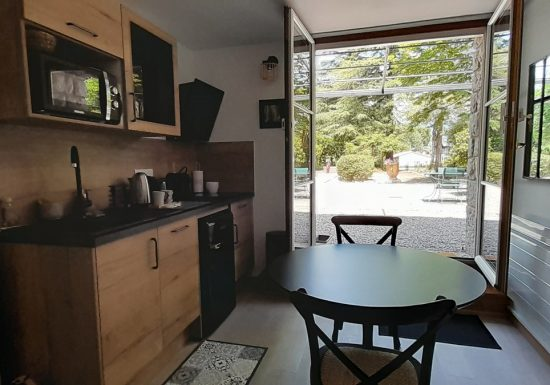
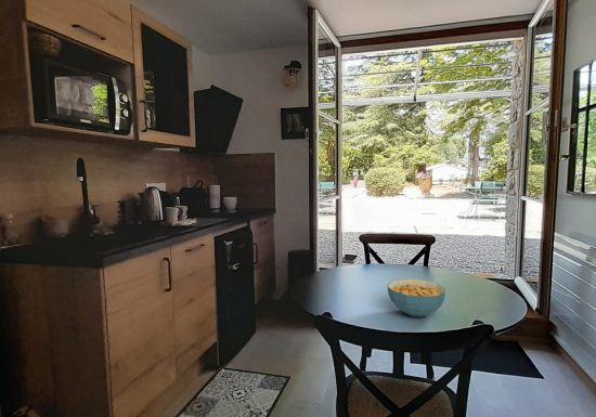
+ cereal bowl (415, 300)
